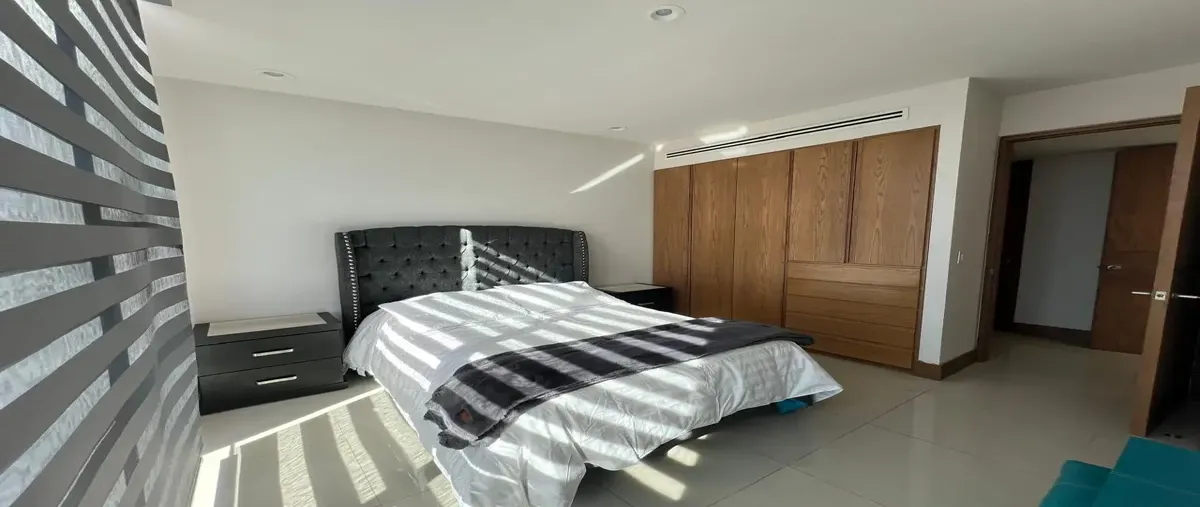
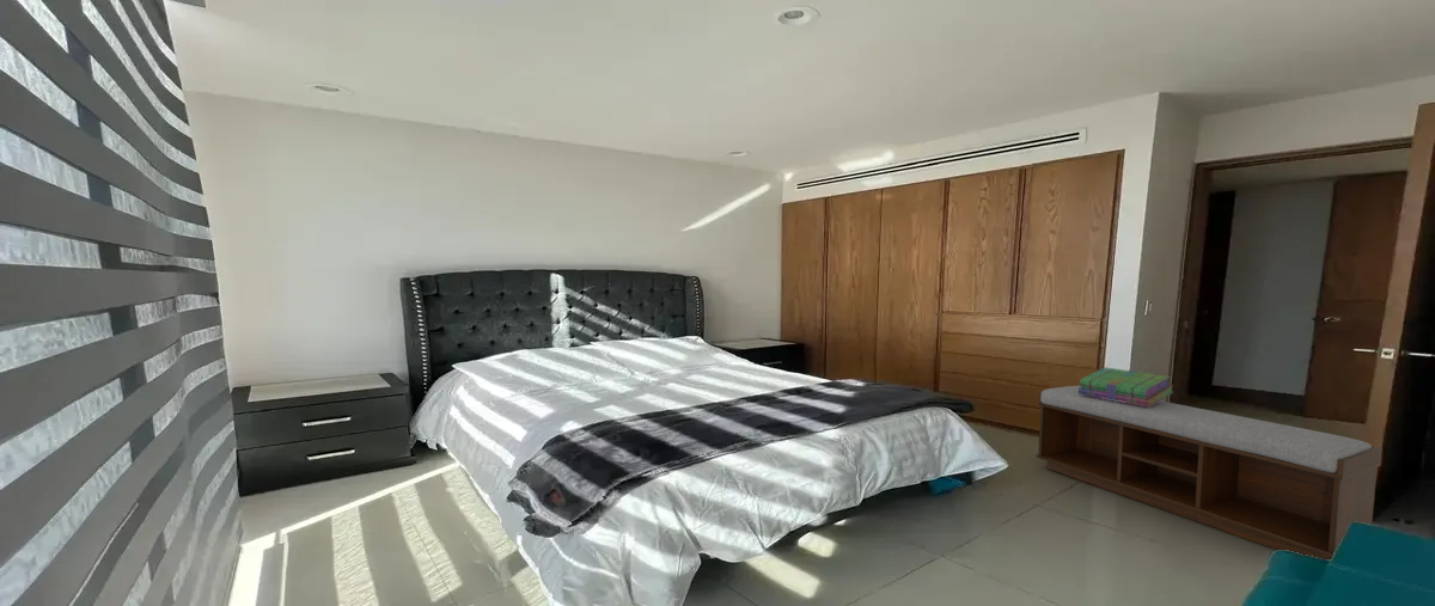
+ stack of books (1124, 388)
+ bench (1176, 455)
